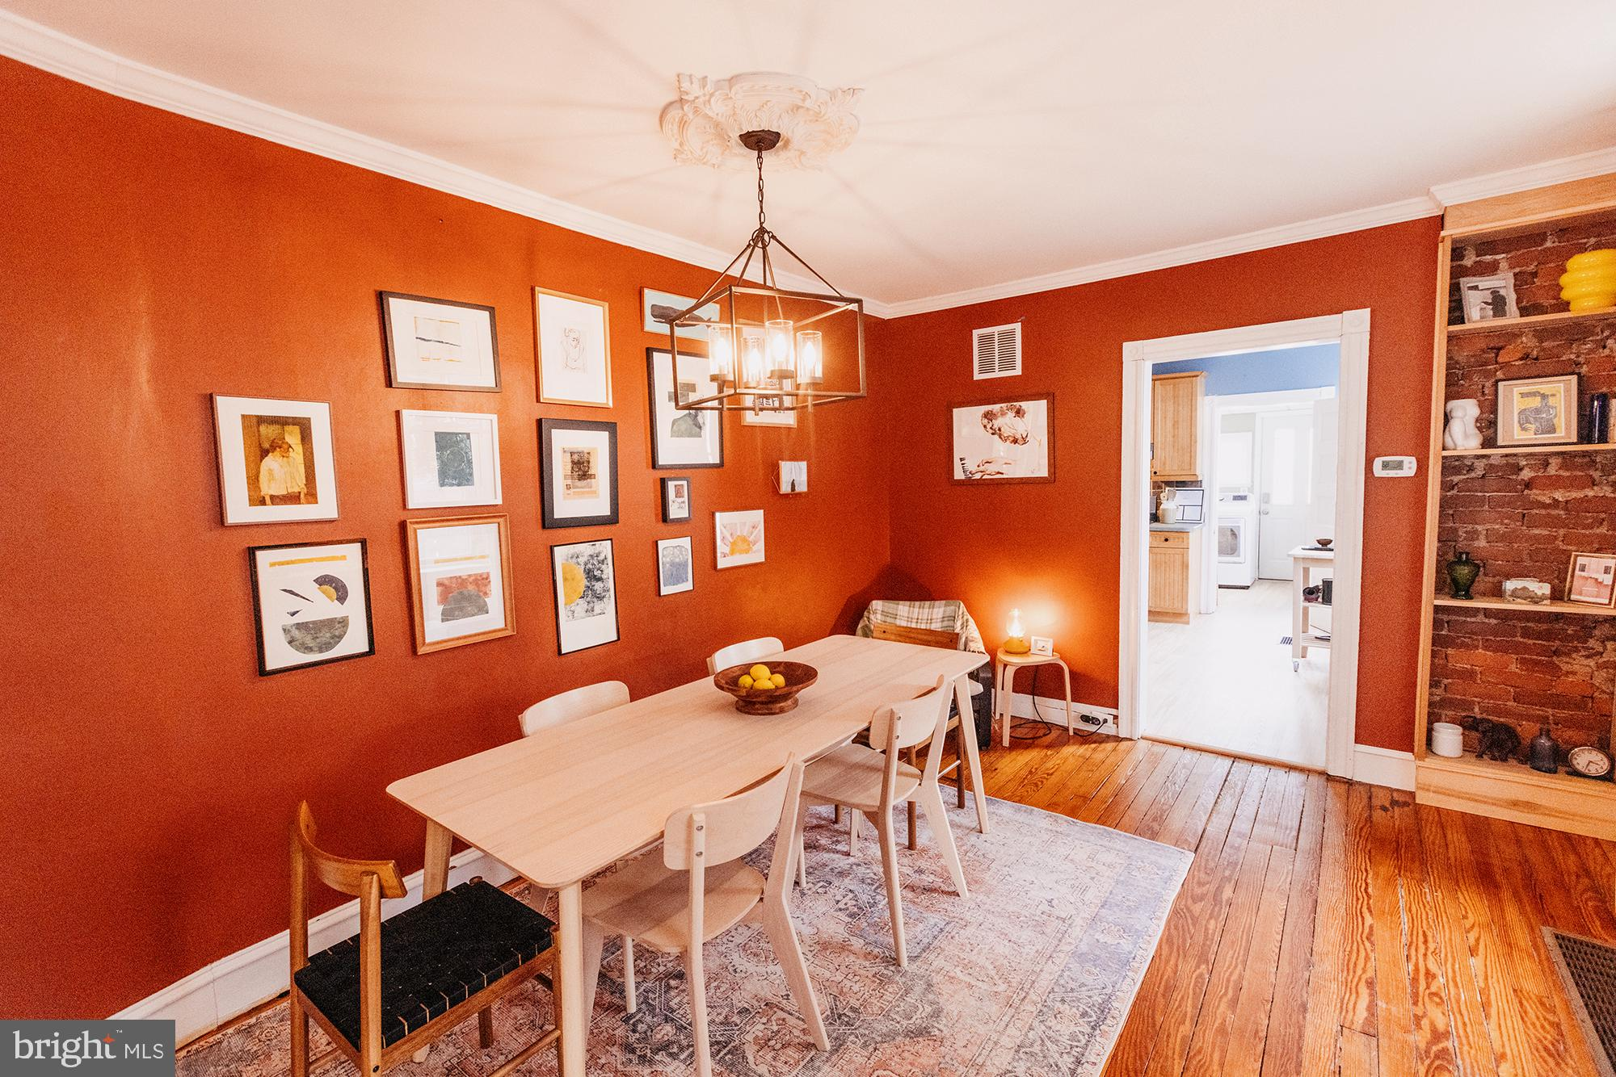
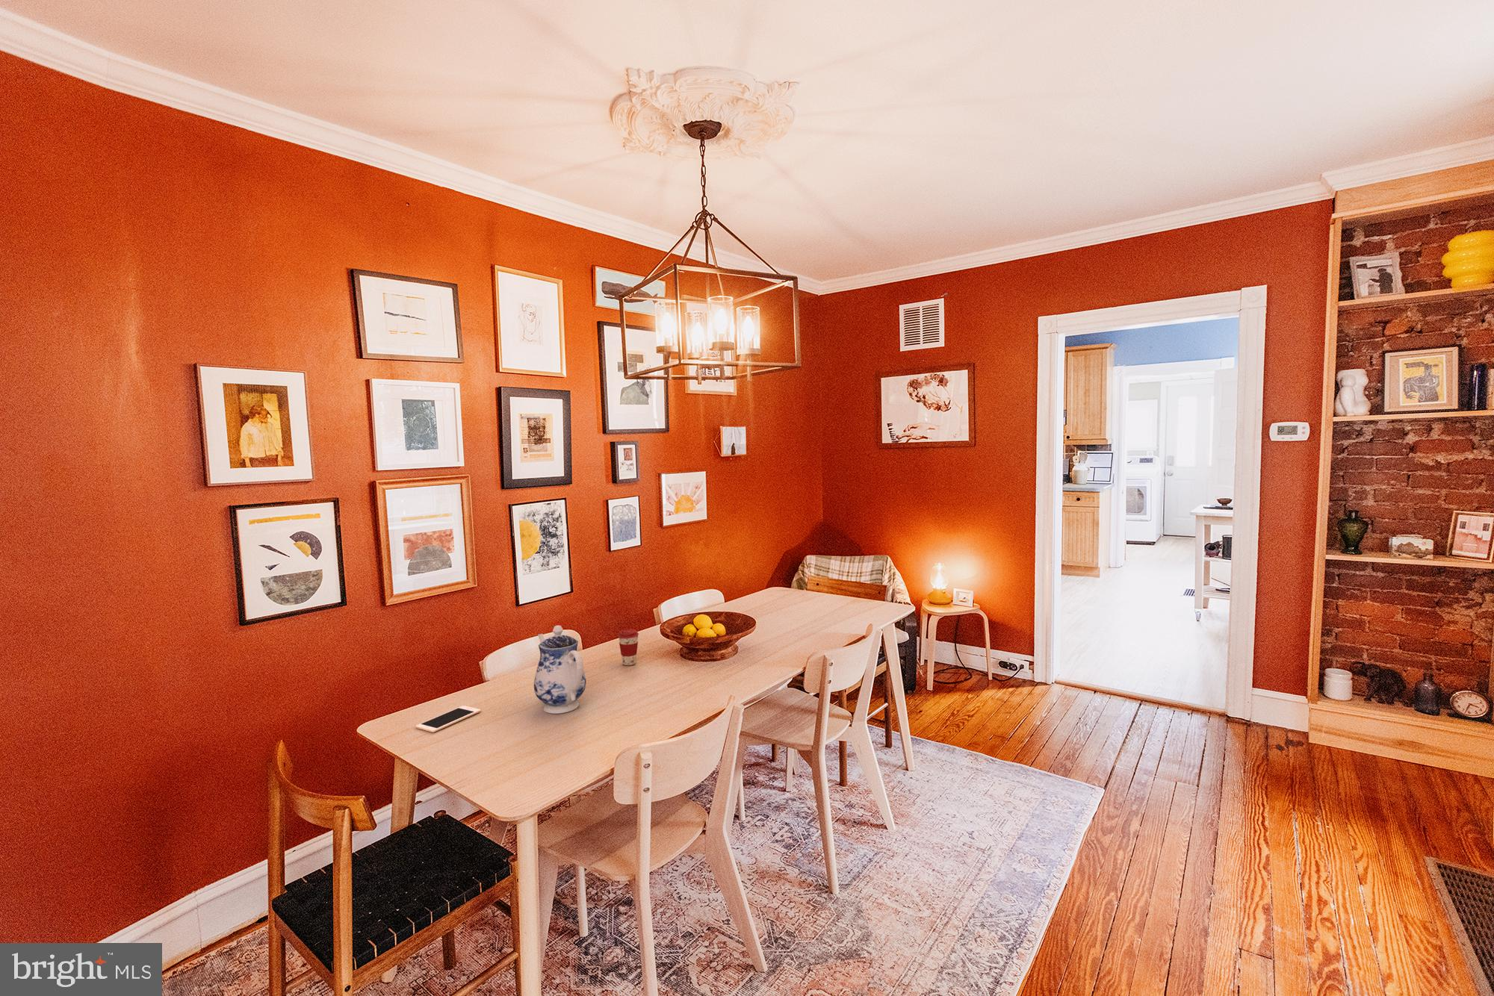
+ teapot (559, 666)
+ cell phone (449, 718)
+ coffee cup (628, 647)
